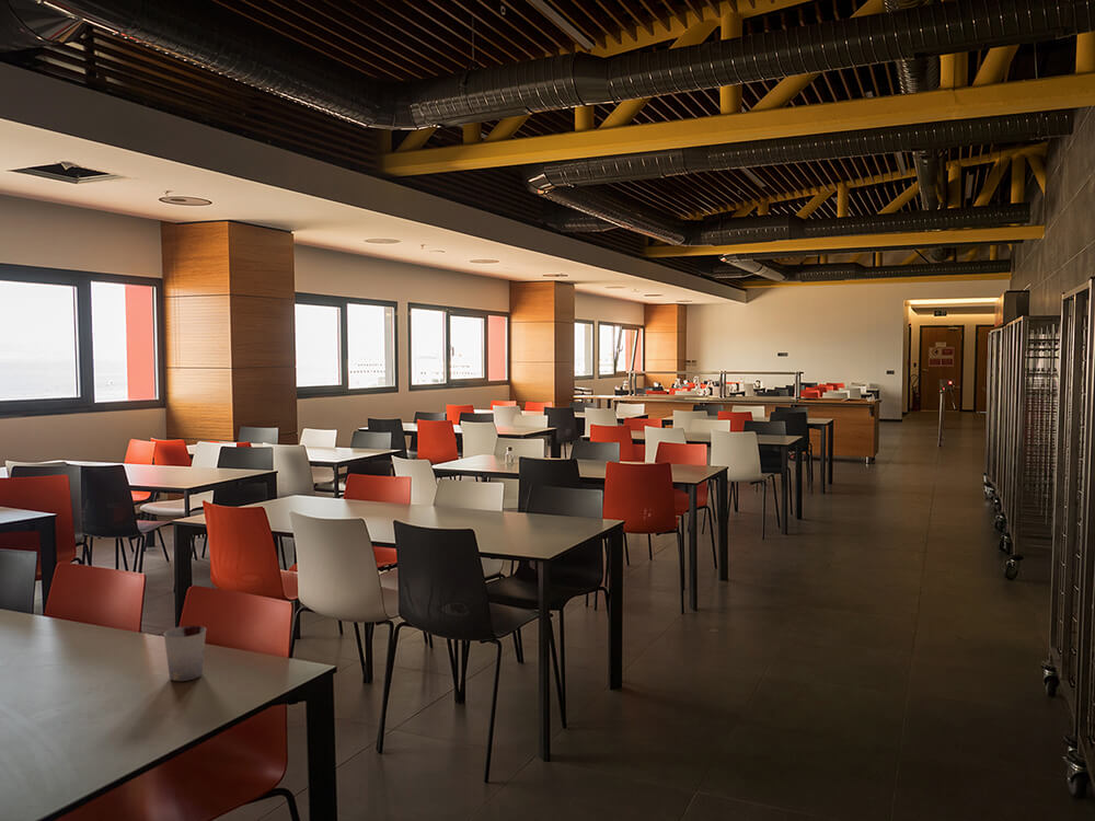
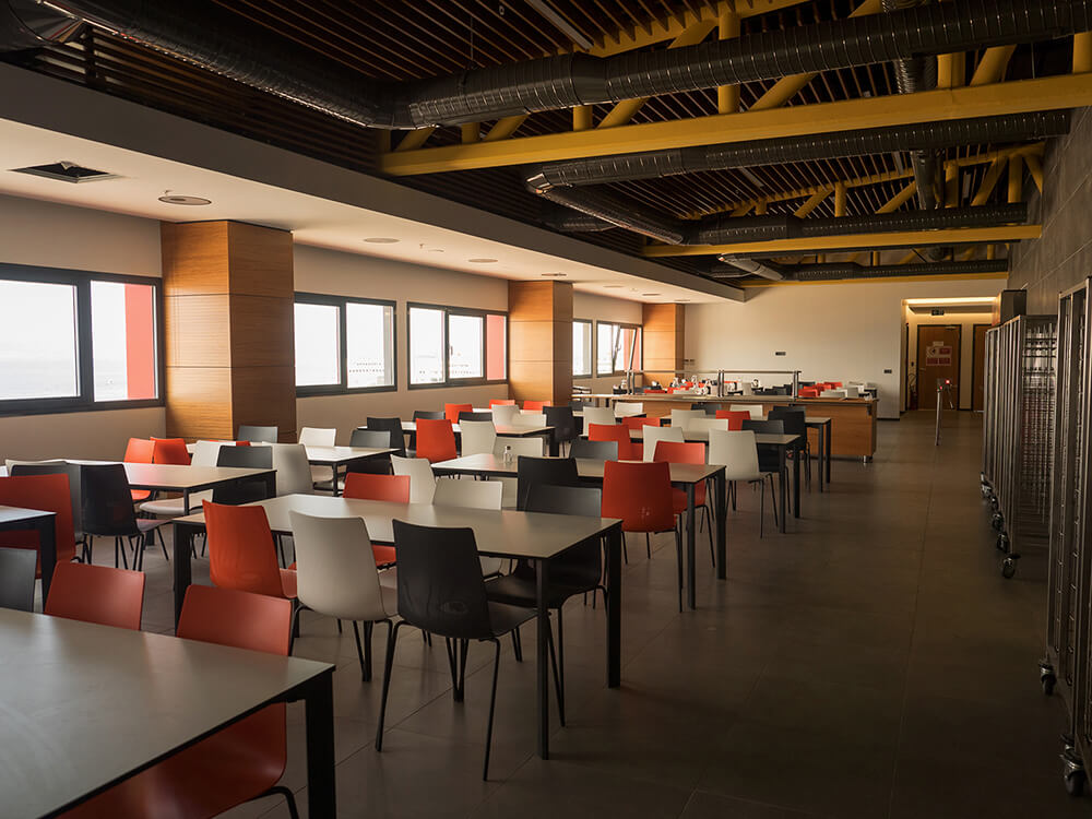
- cup (184, 651)
